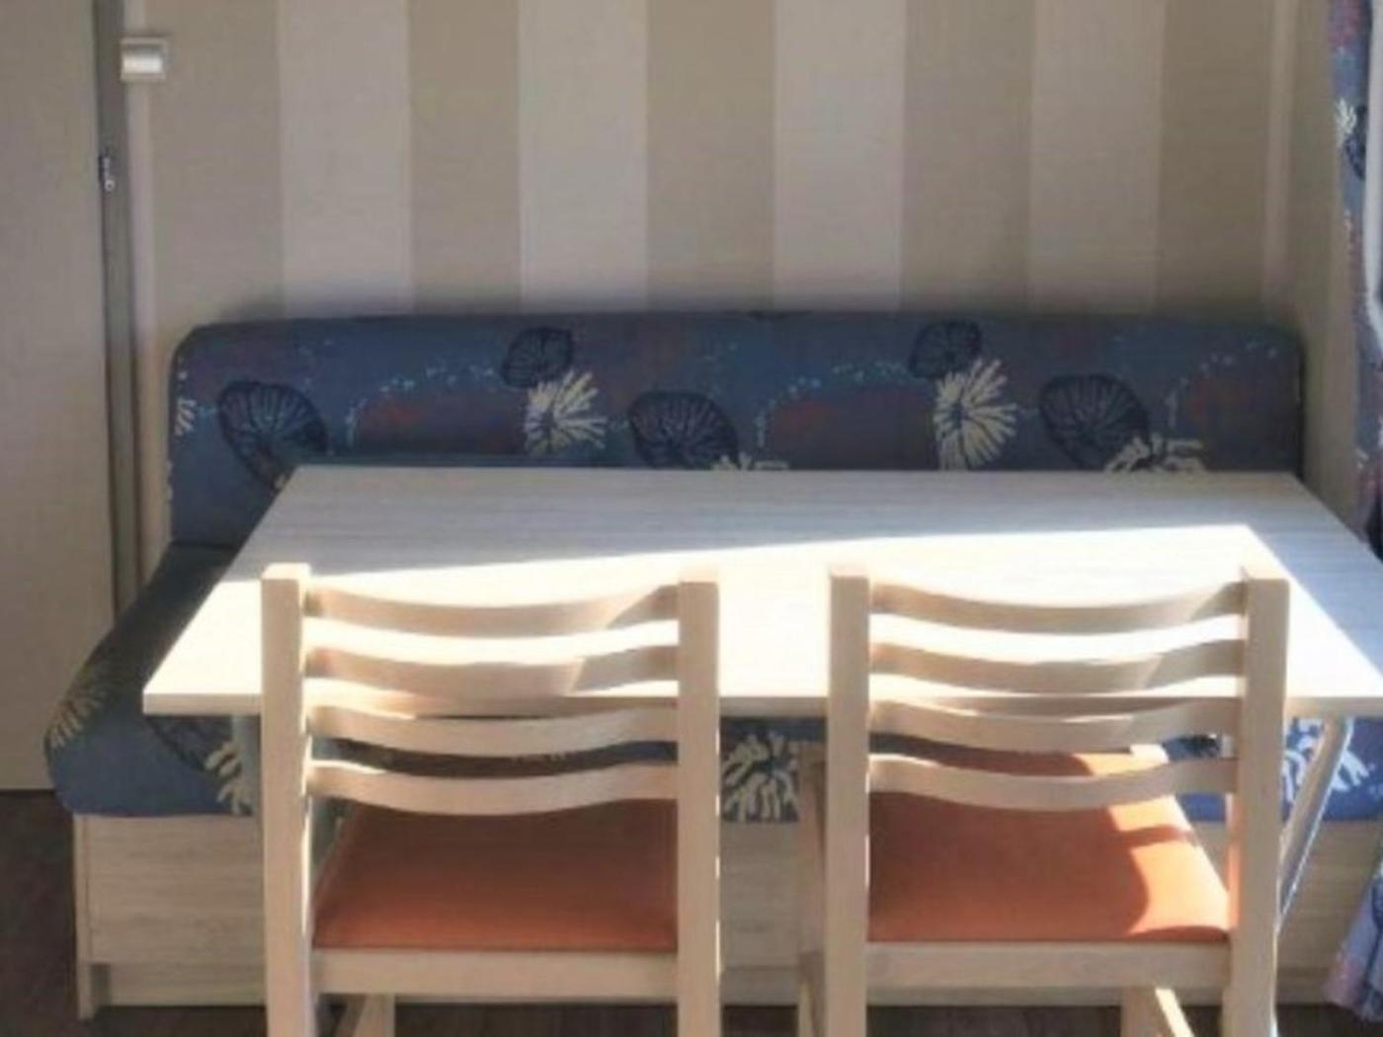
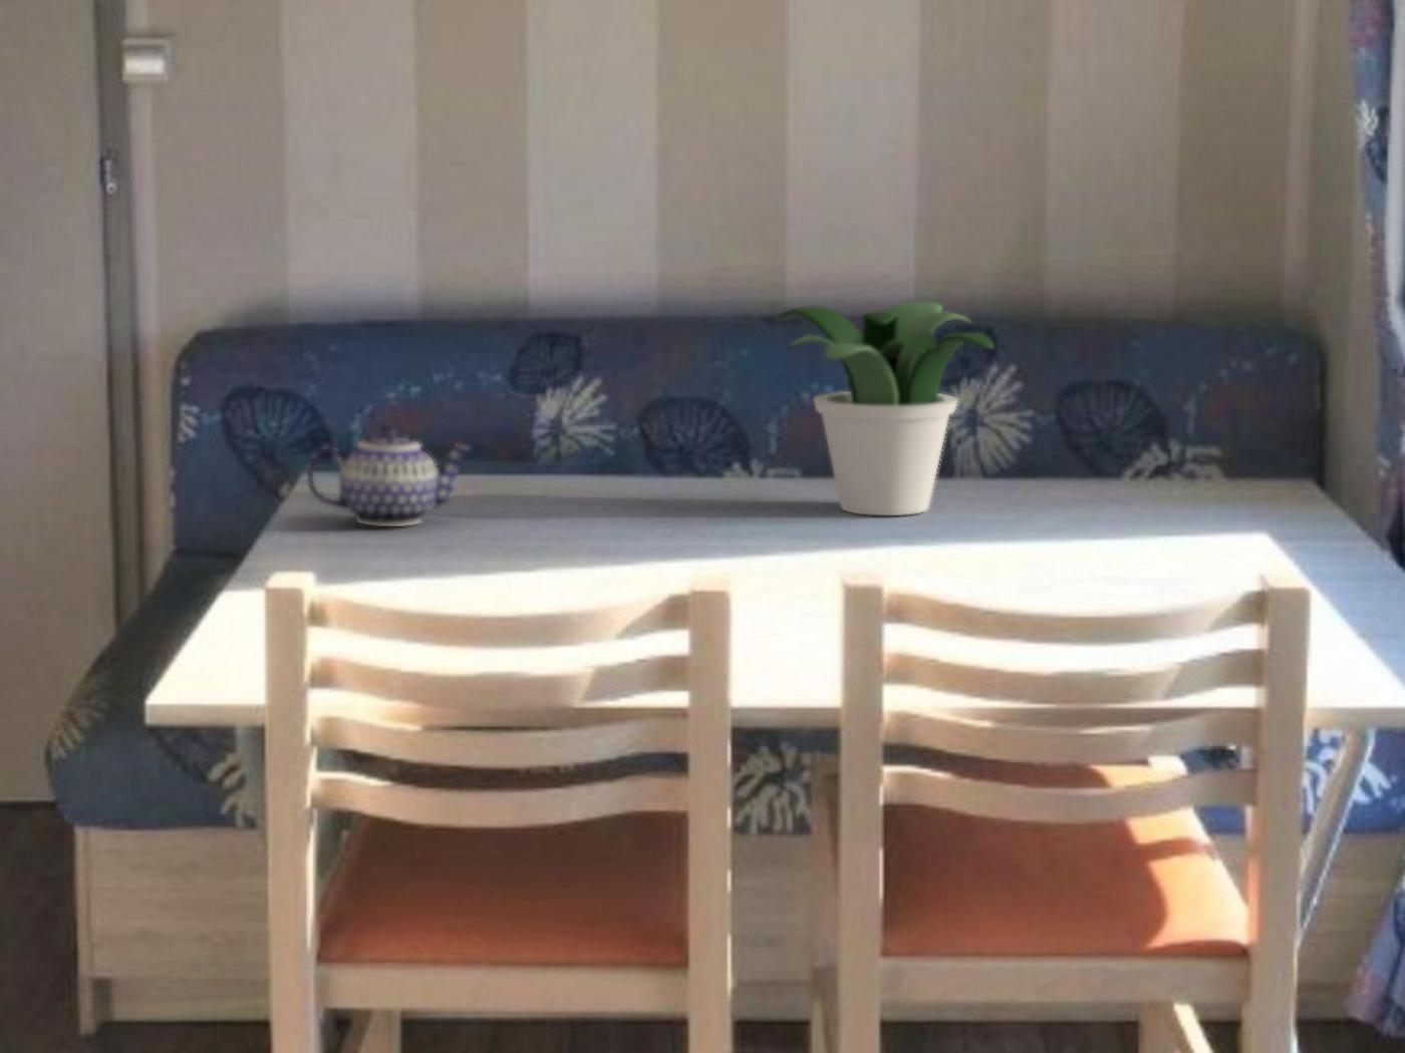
+ potted plant (885, 406)
+ teapot (389, 473)
